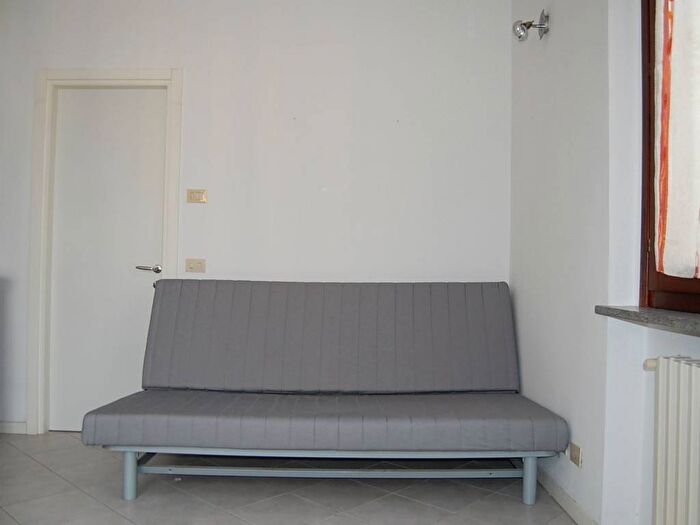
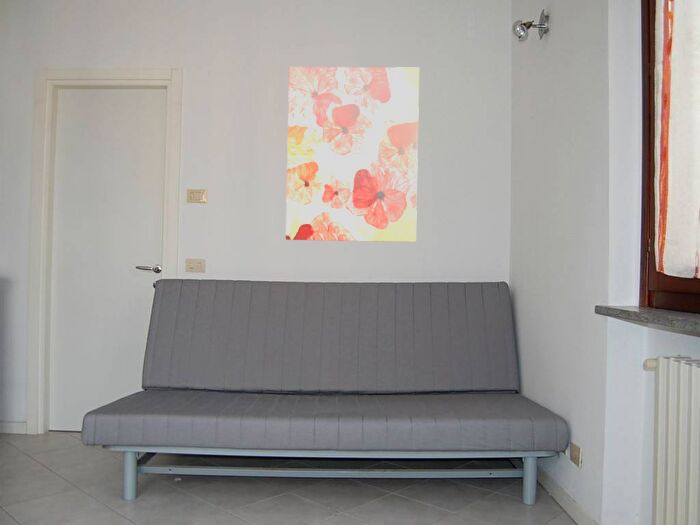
+ wall art (352, 154)
